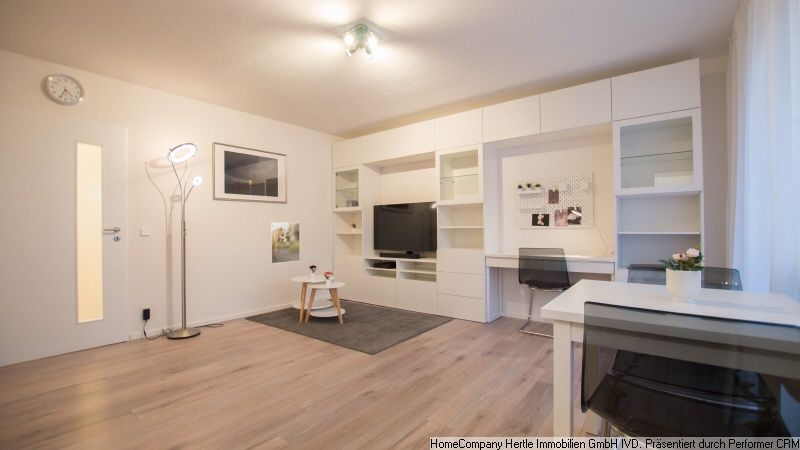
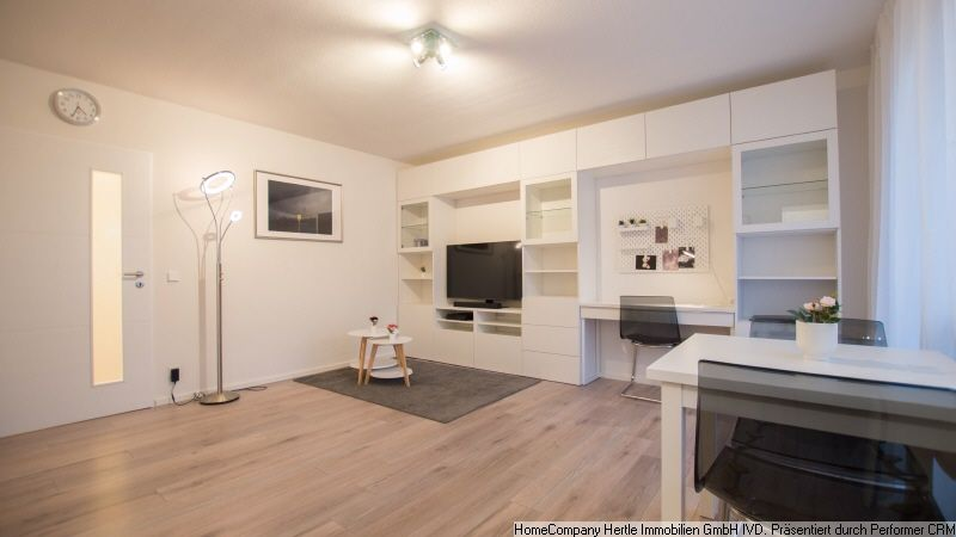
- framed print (285, 242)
